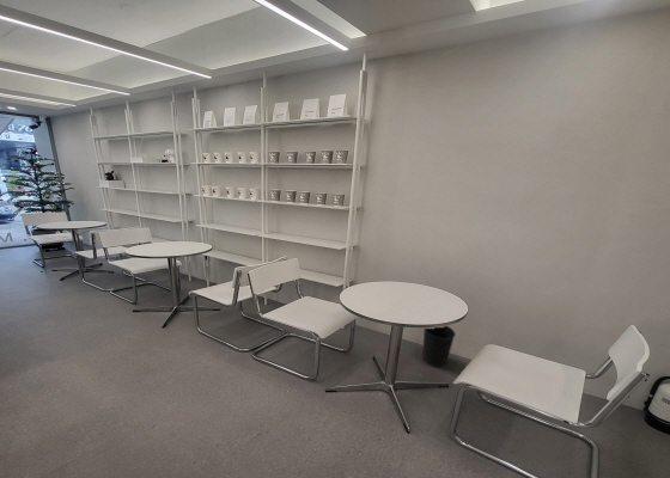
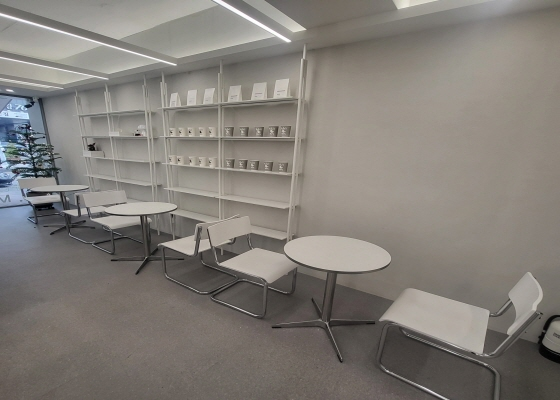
- wastebasket (437, 345)
